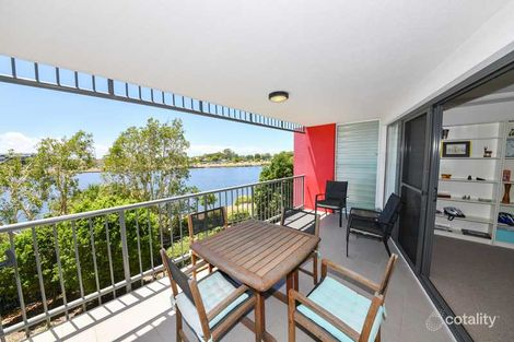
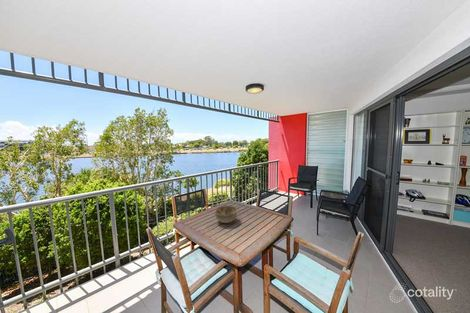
+ decorative bowl (226, 215)
